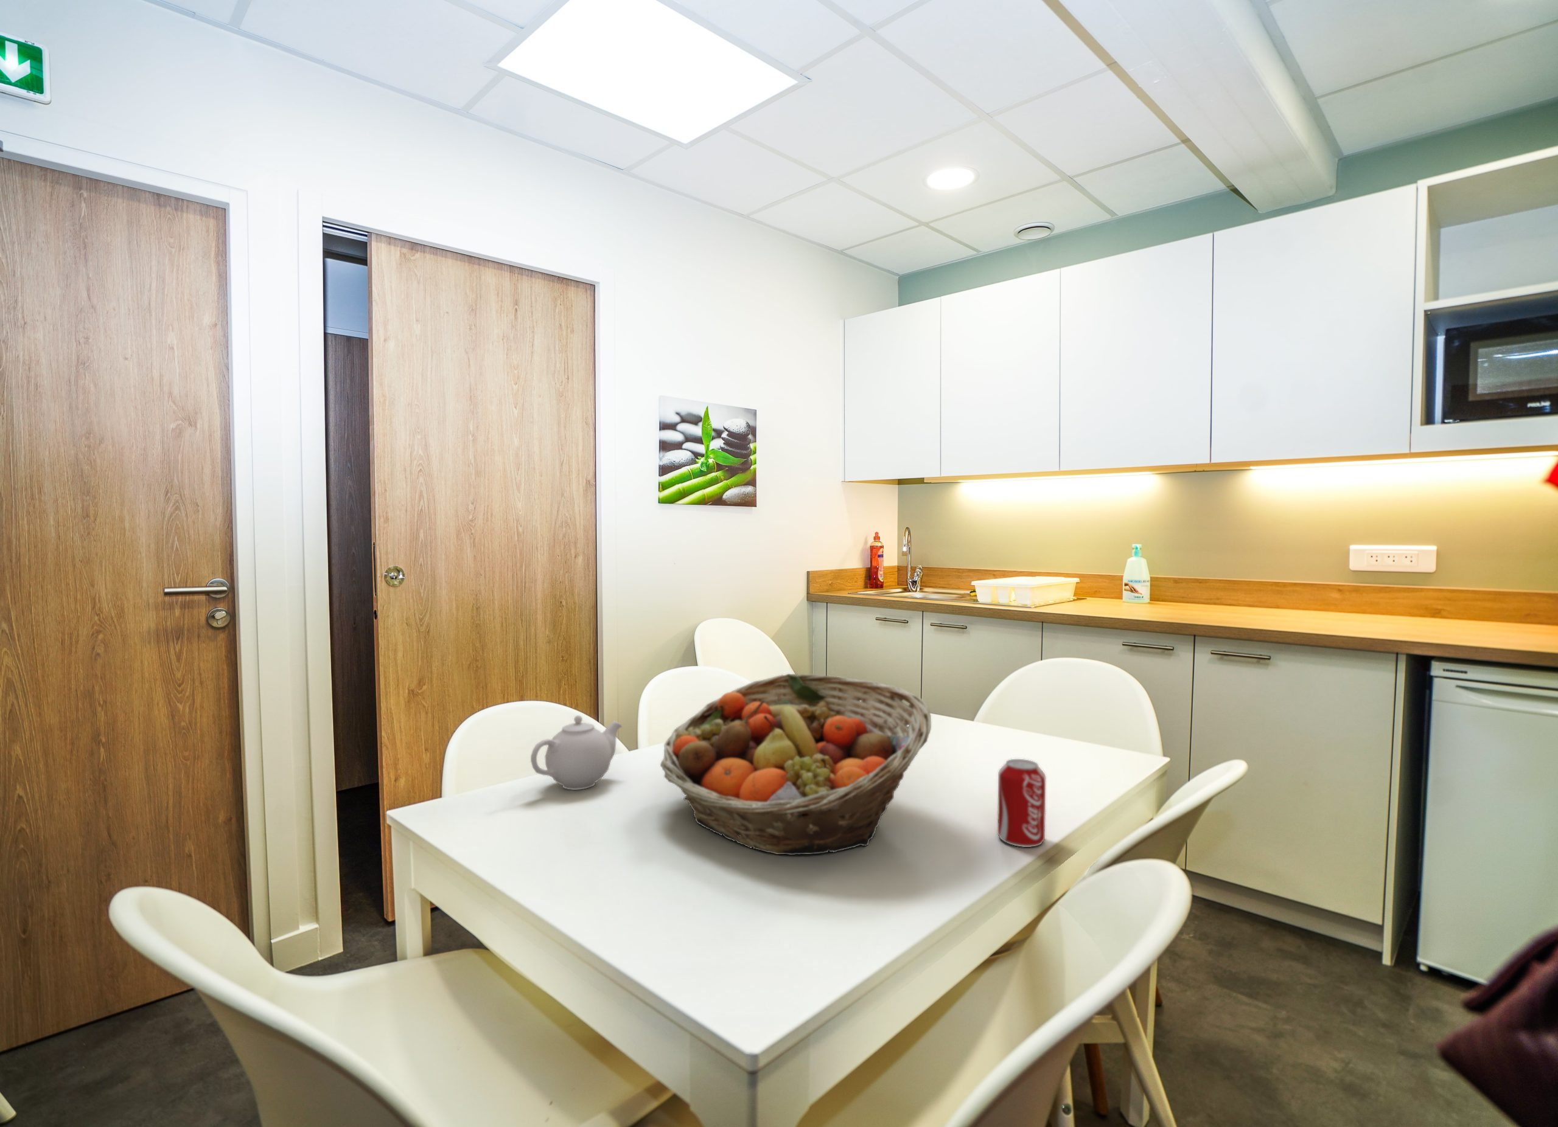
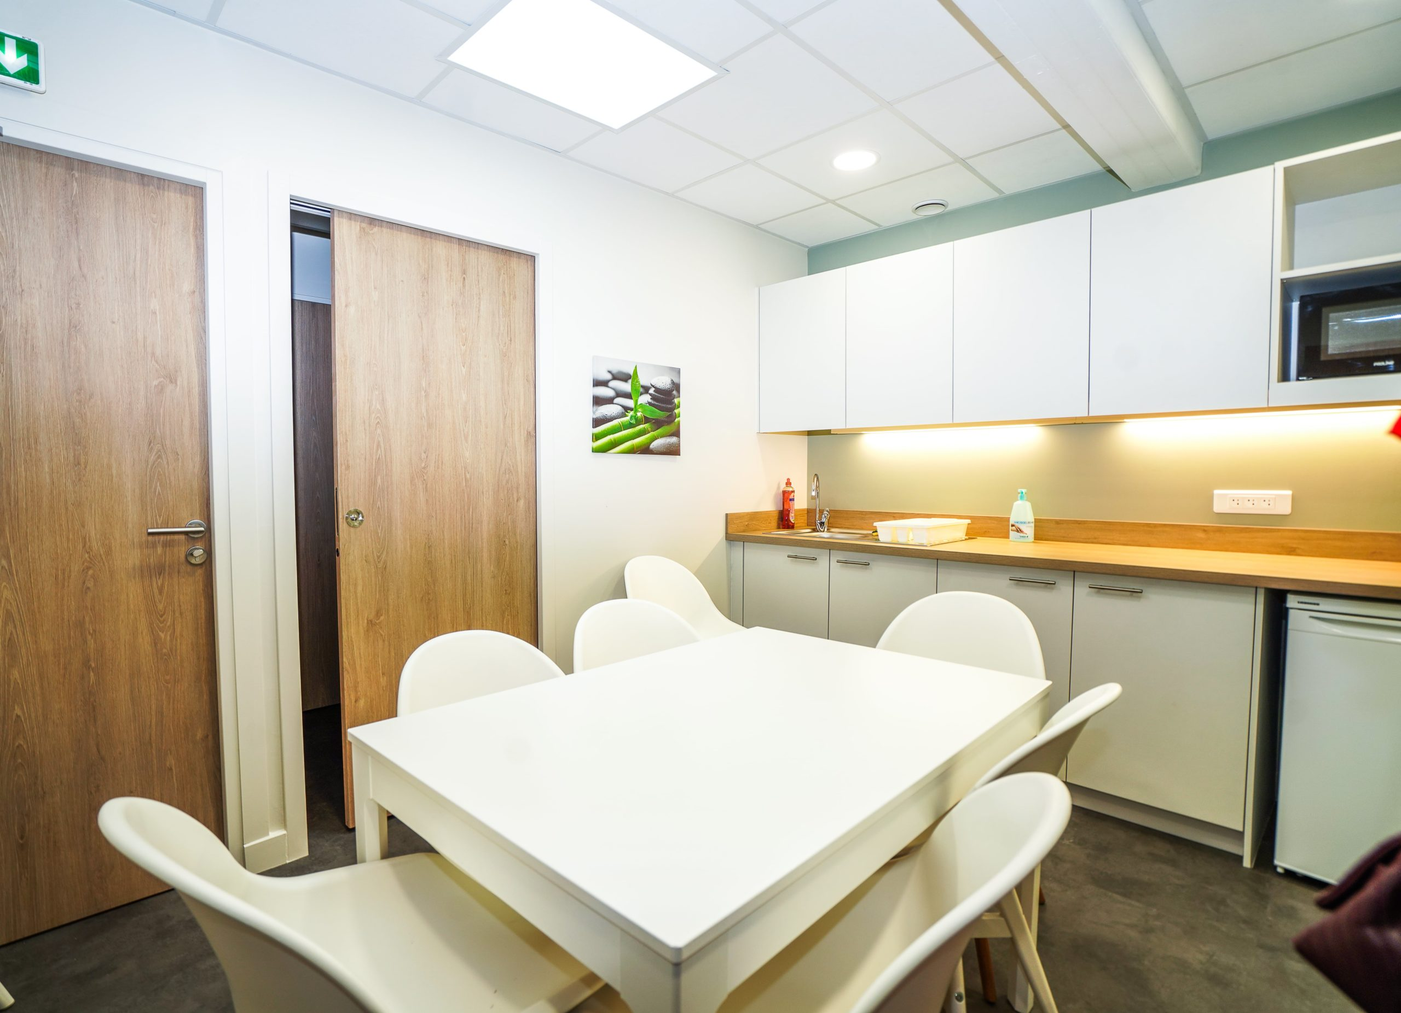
- teapot (578, 750)
- beverage can (1021, 801)
- fruit basket (792, 753)
